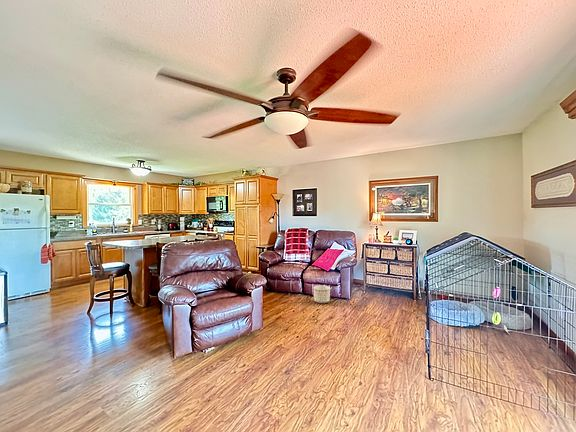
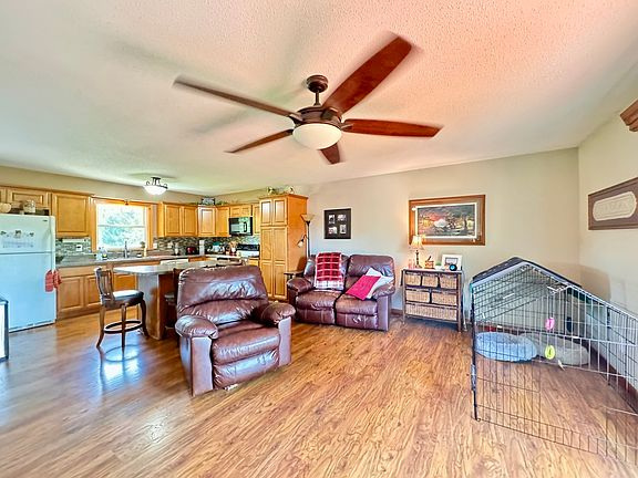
- planter (321, 294)
